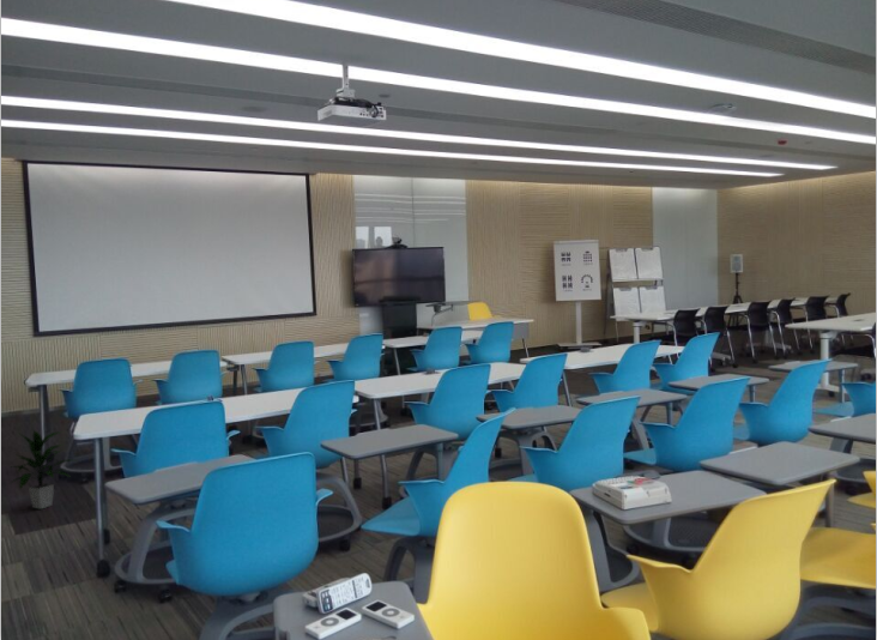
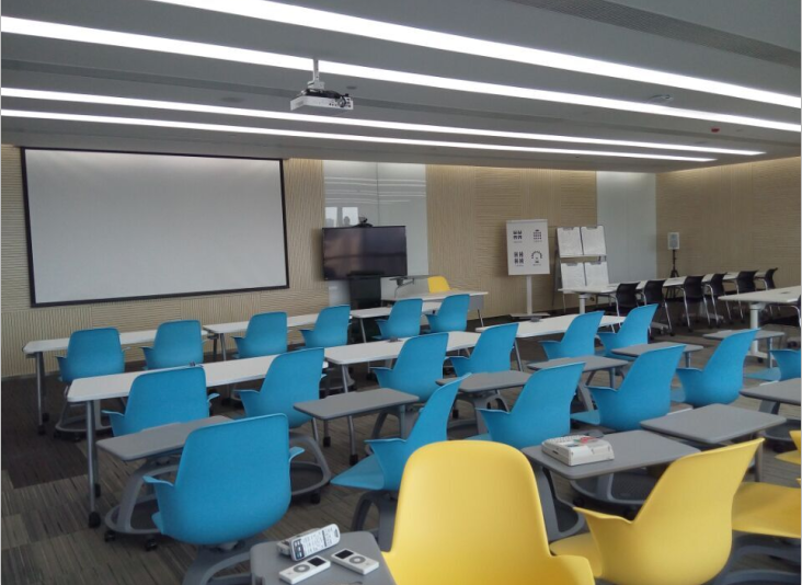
- indoor plant (40, 466)
